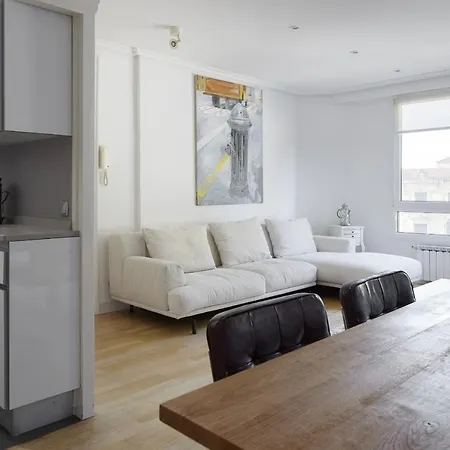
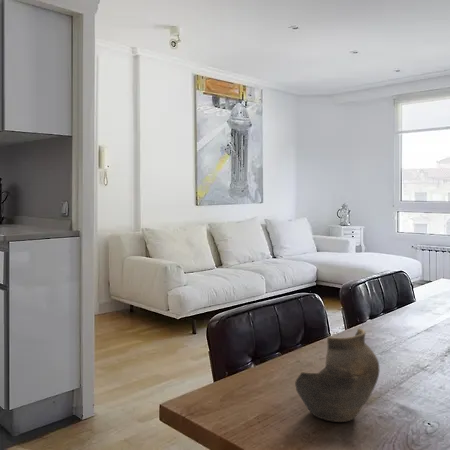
+ ceramic bowl (339, 373)
